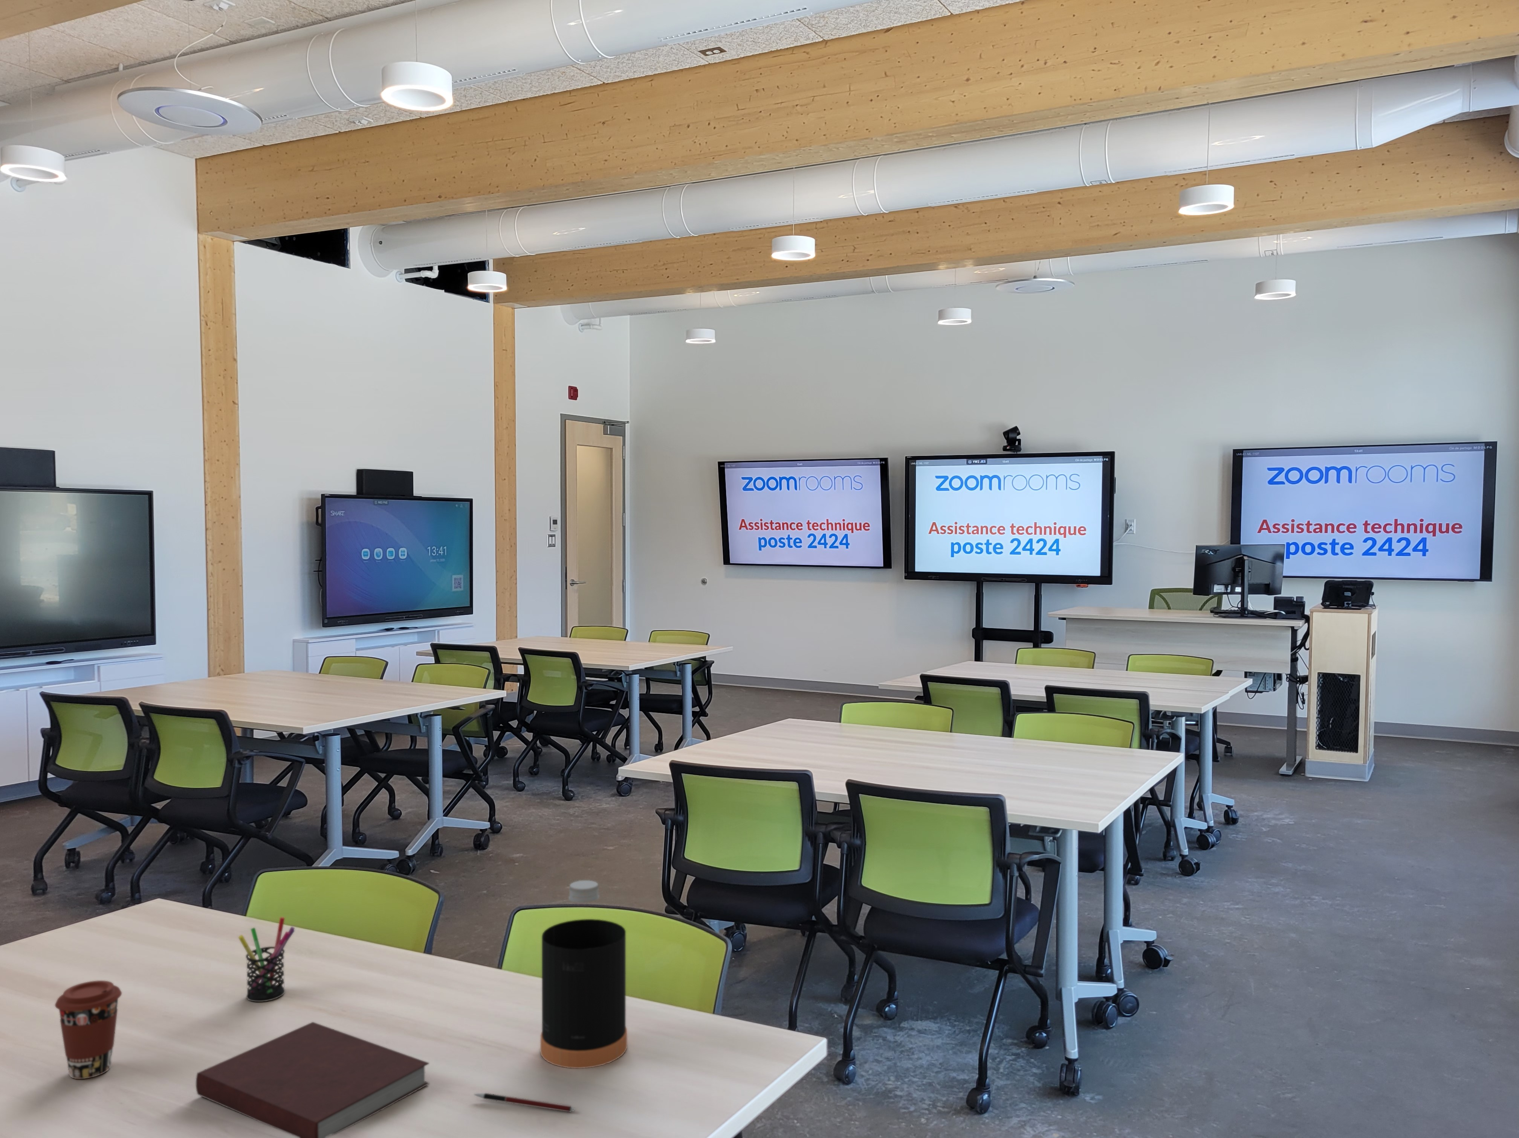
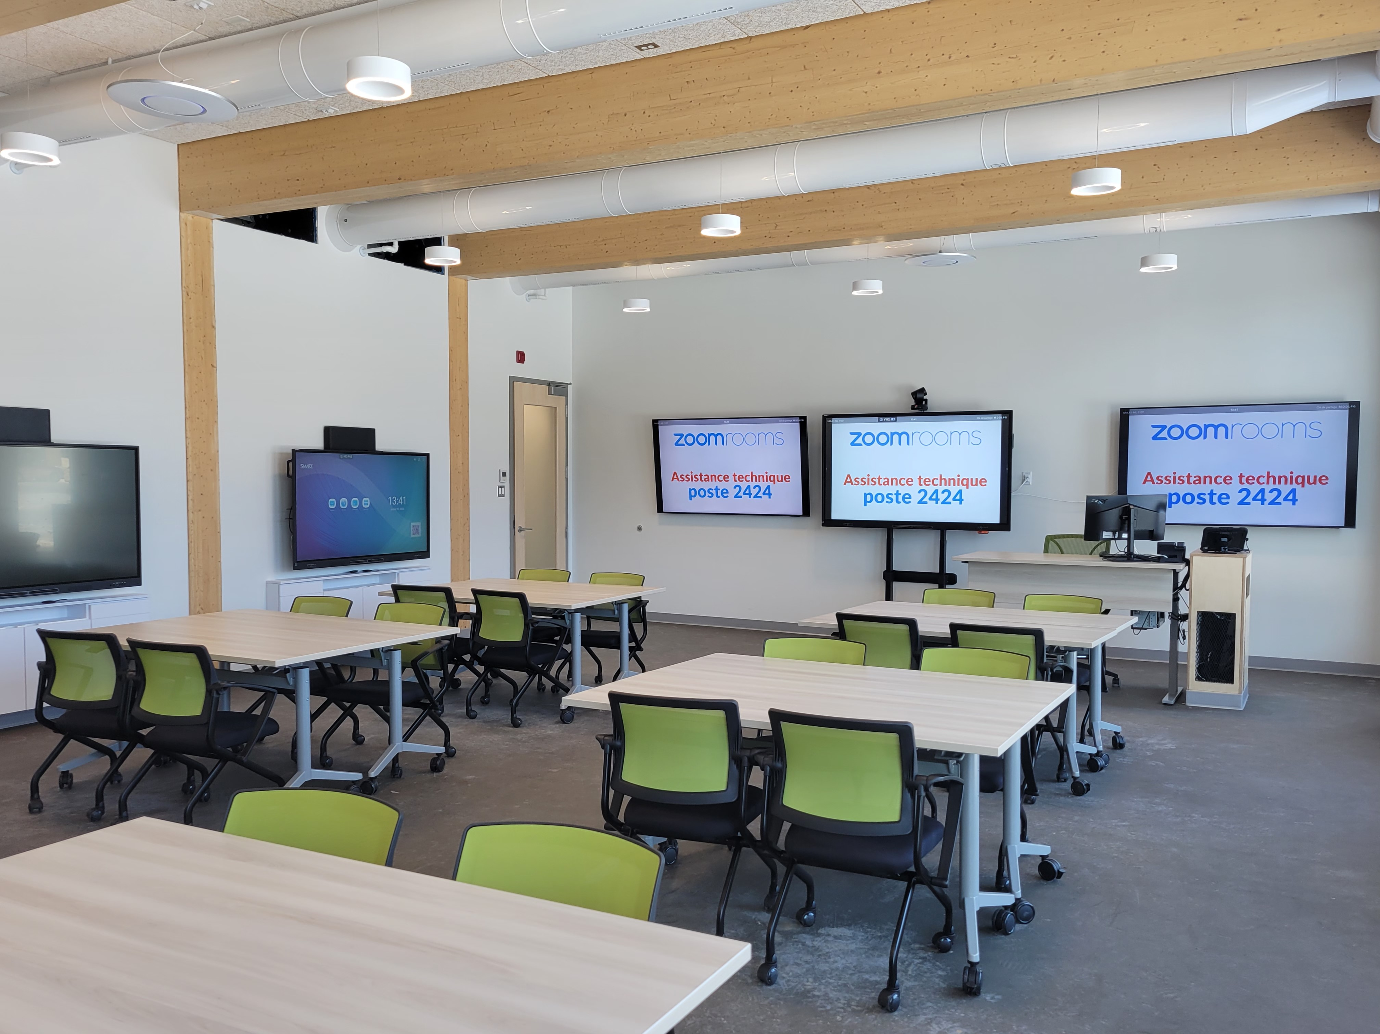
- pen (524, 1102)
- coffee cup (90, 1029)
- bottle (584, 966)
- pen holder (266, 957)
- notebook (313, 1078)
